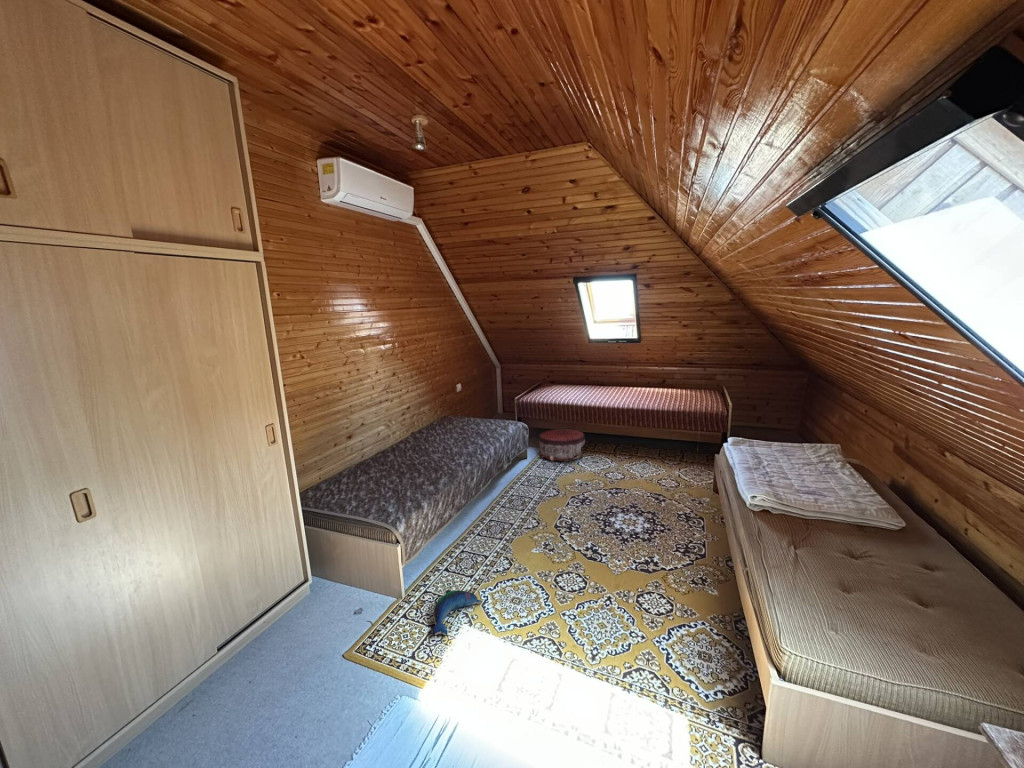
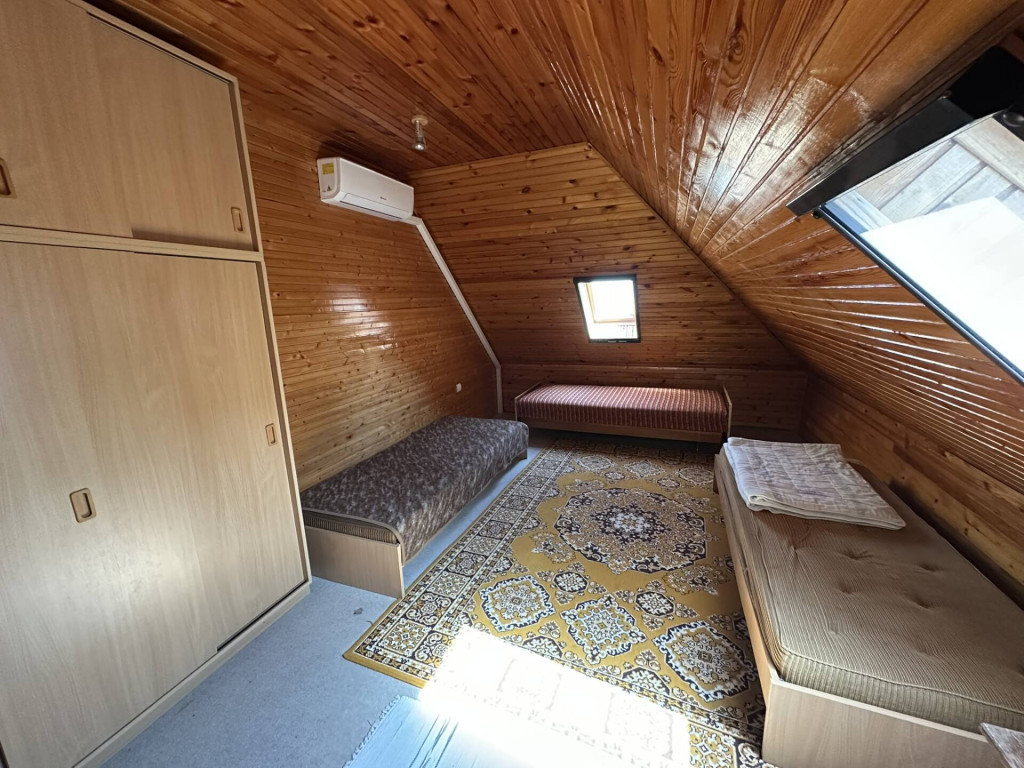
- plush toy (452, 606)
- pouf (561, 443)
